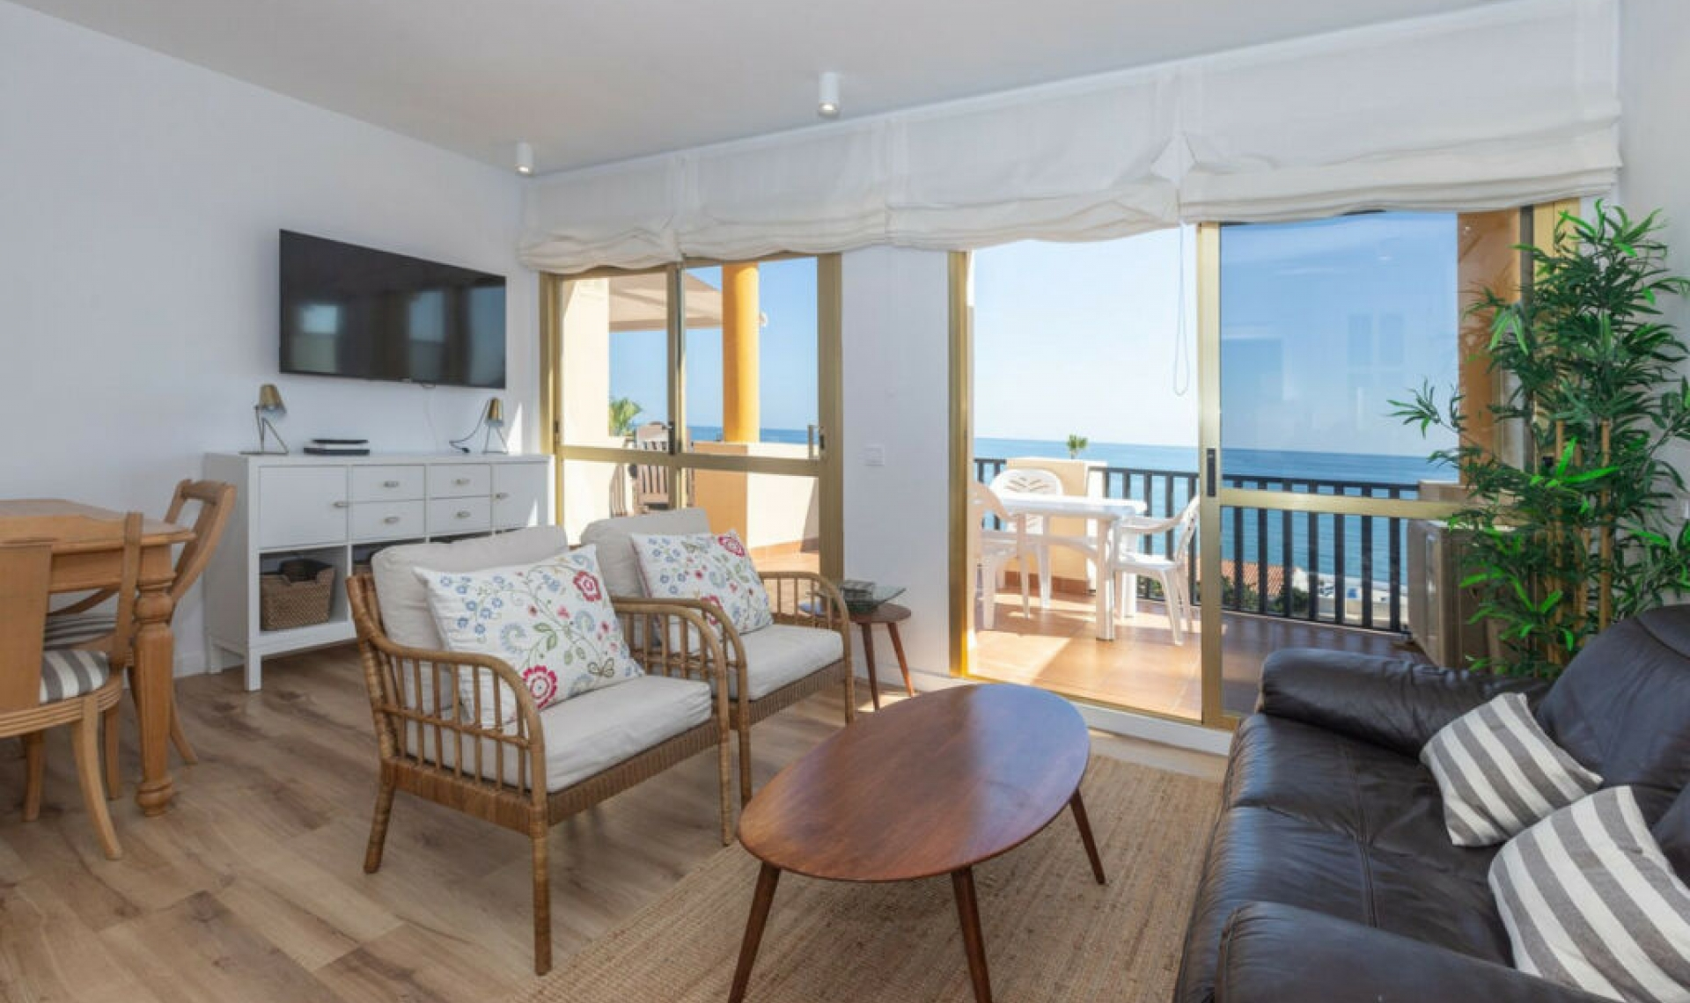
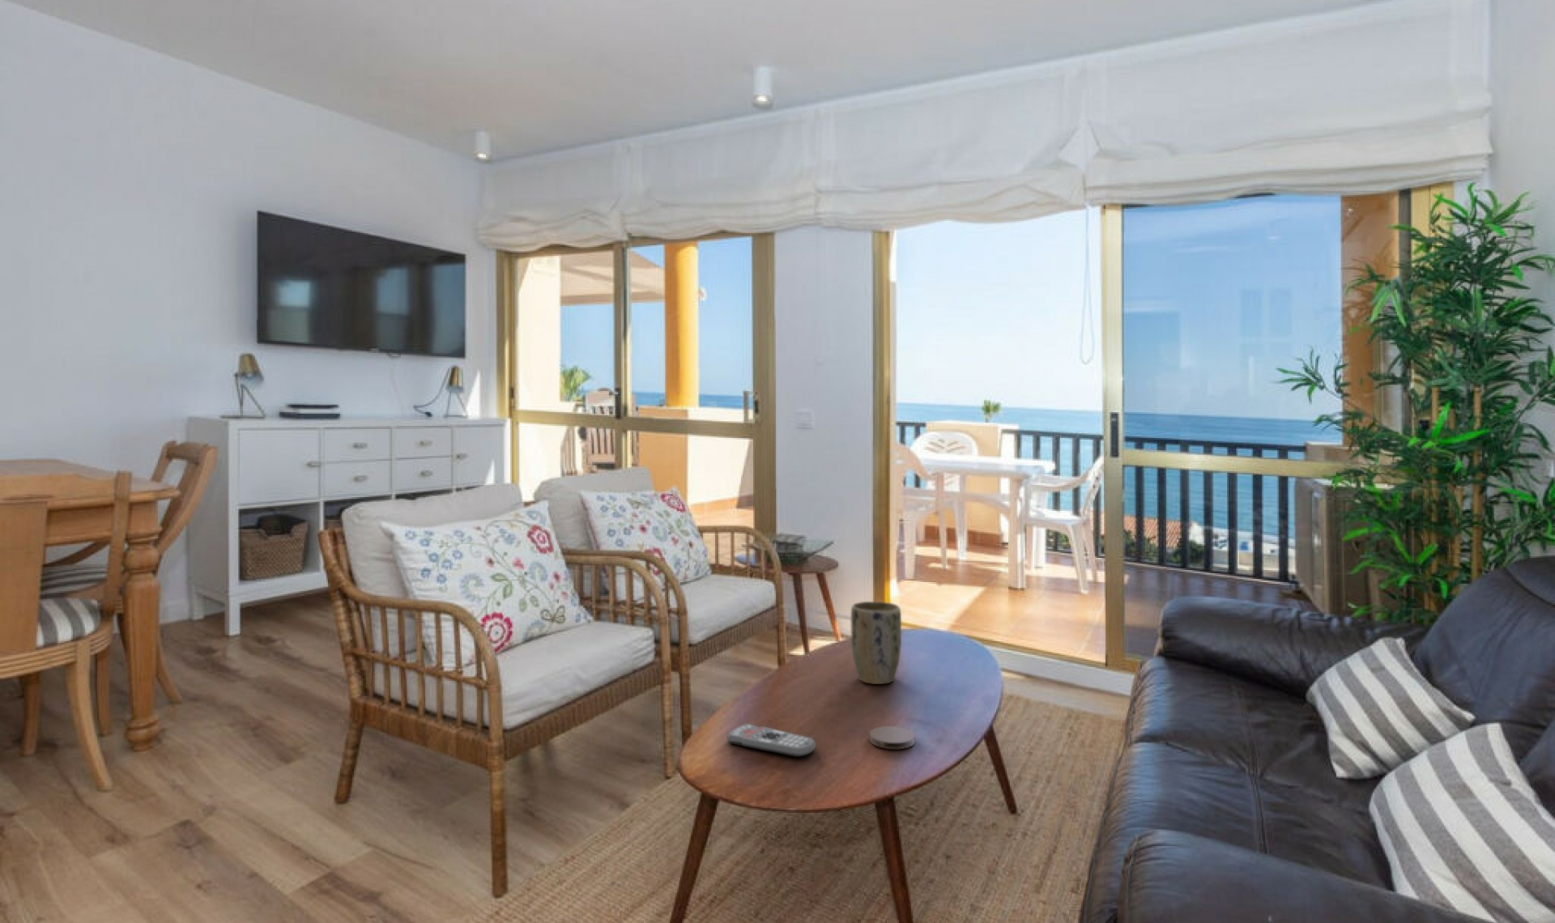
+ plant pot (876, 642)
+ remote control (771, 741)
+ coaster (891, 737)
